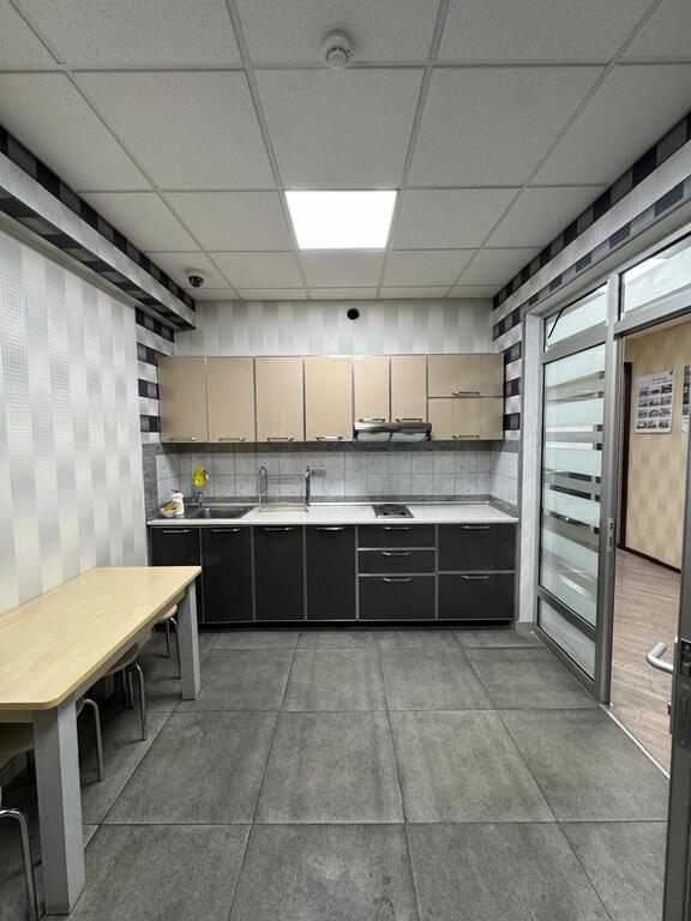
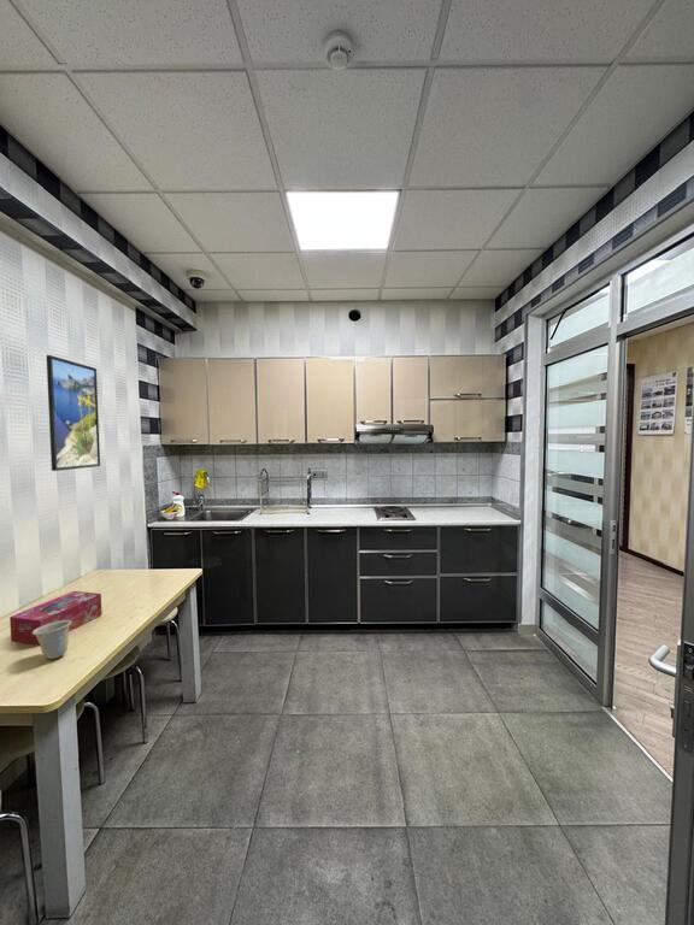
+ cup (52, 640)
+ tissue box (59, 615)
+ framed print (75, 416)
